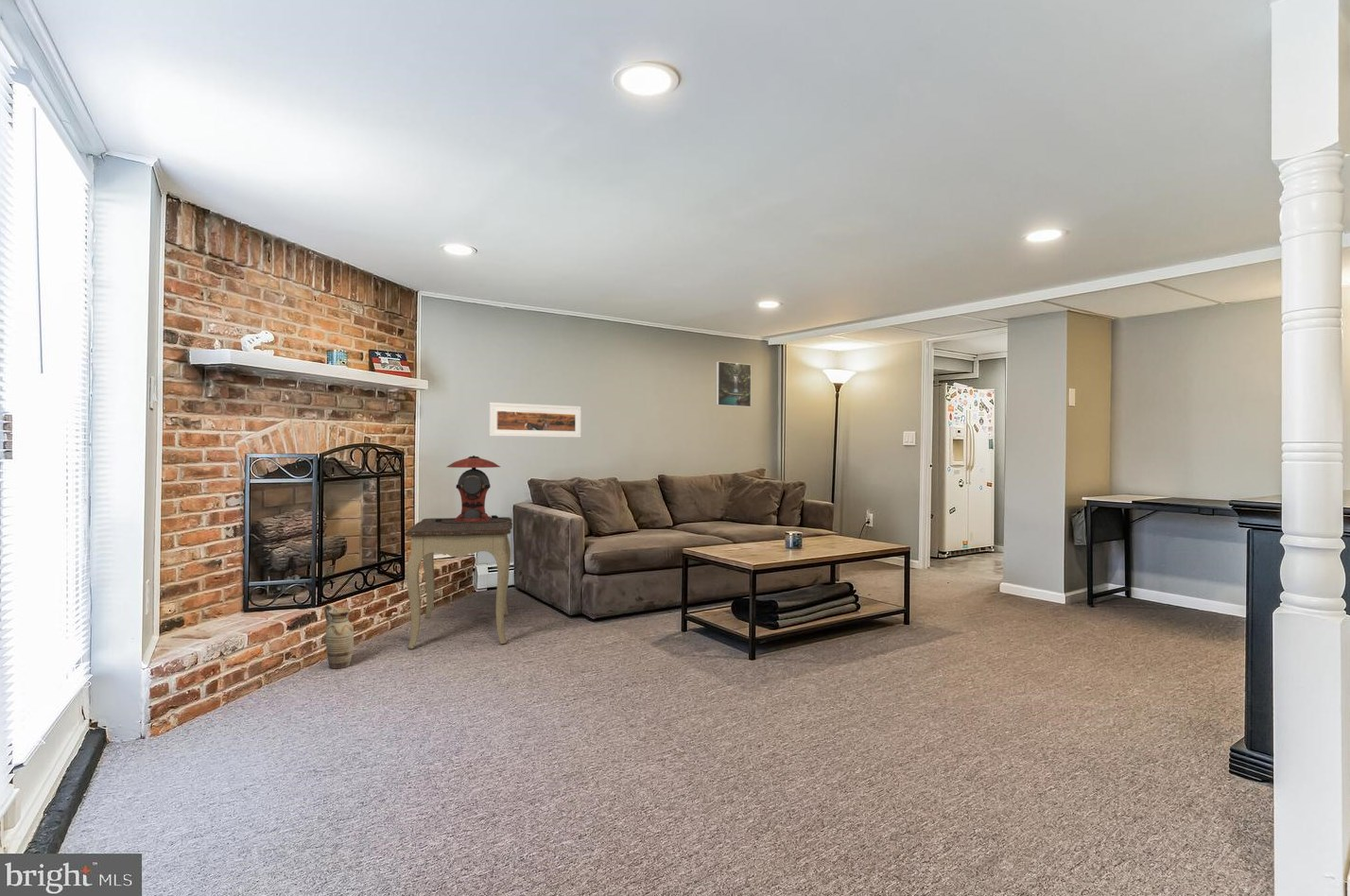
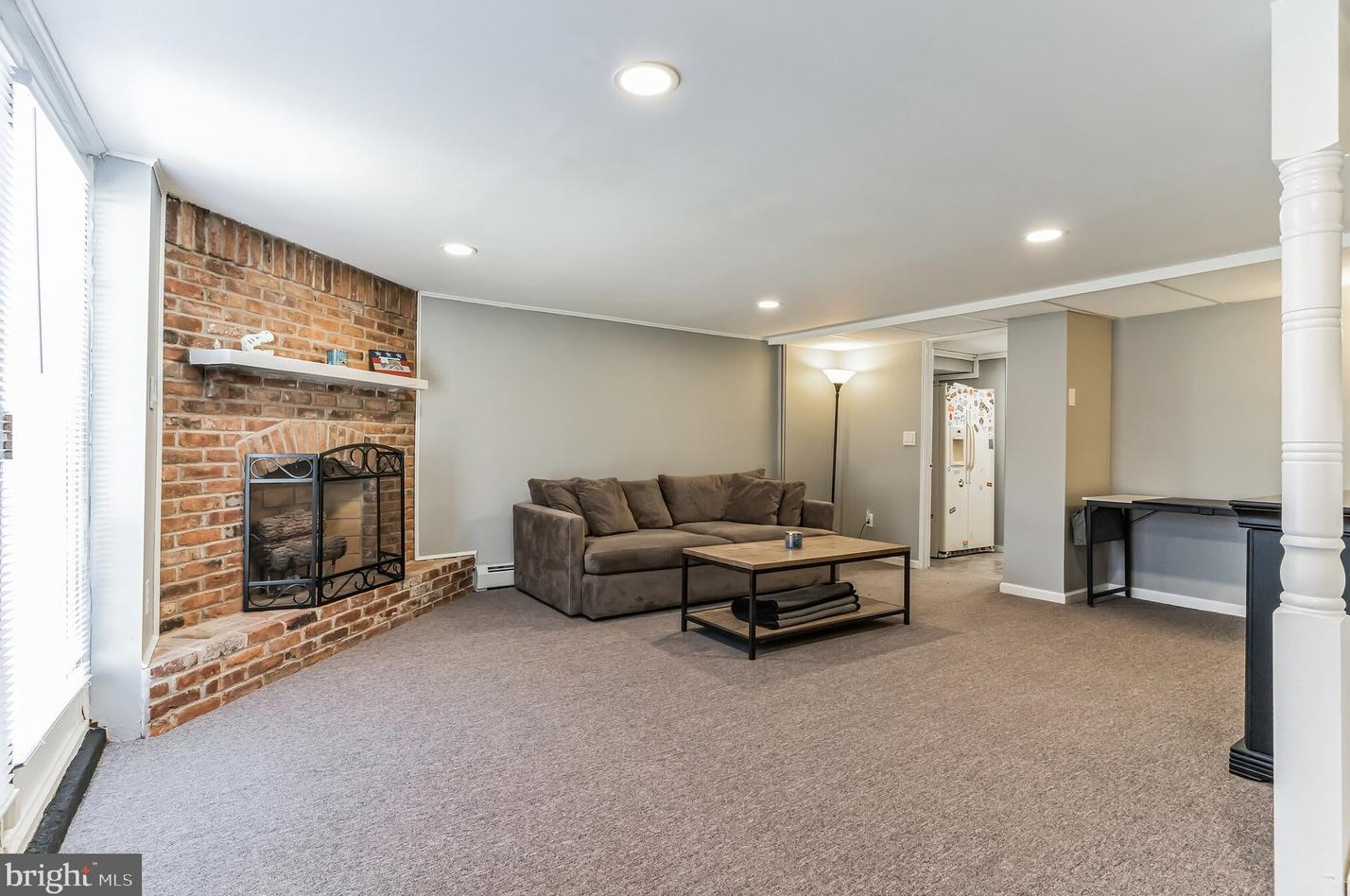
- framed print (536, 421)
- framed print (734, 384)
- ceramic jug (337, 635)
- side table (459, 557)
- table lamp (474, 487)
